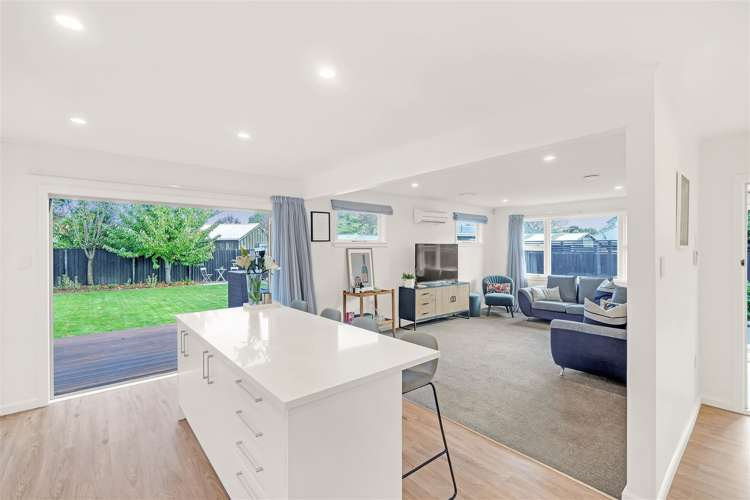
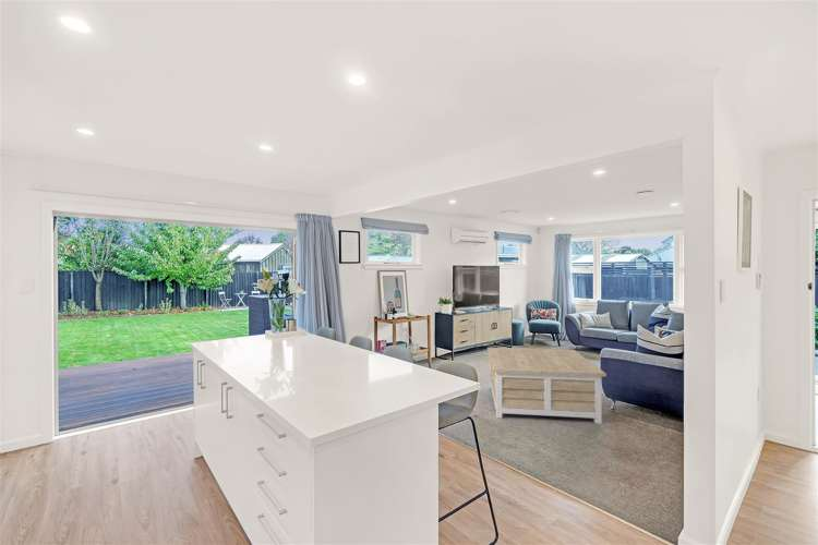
+ coffee table (538, 380)
